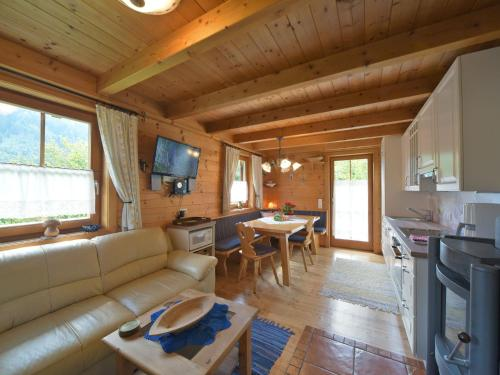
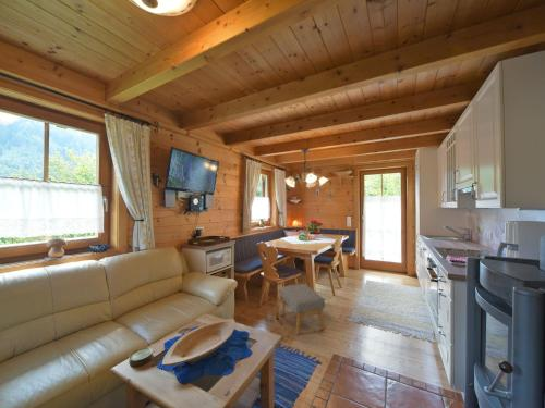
+ footstool (301, 306)
